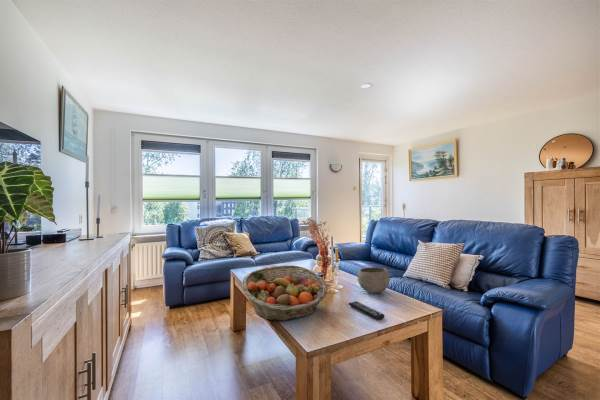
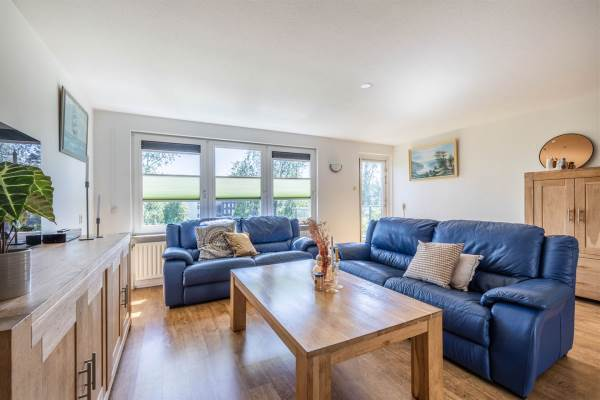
- bowl (373, 280)
- remote control (365, 309)
- fruit basket (285, 290)
